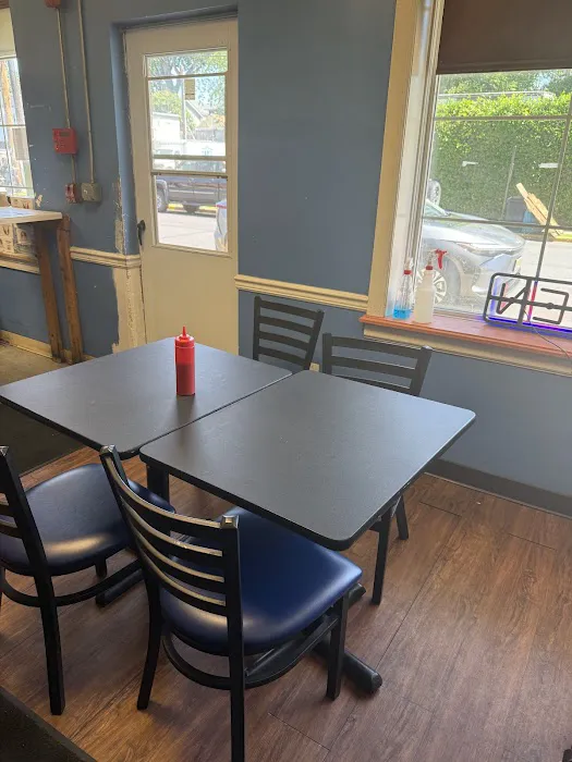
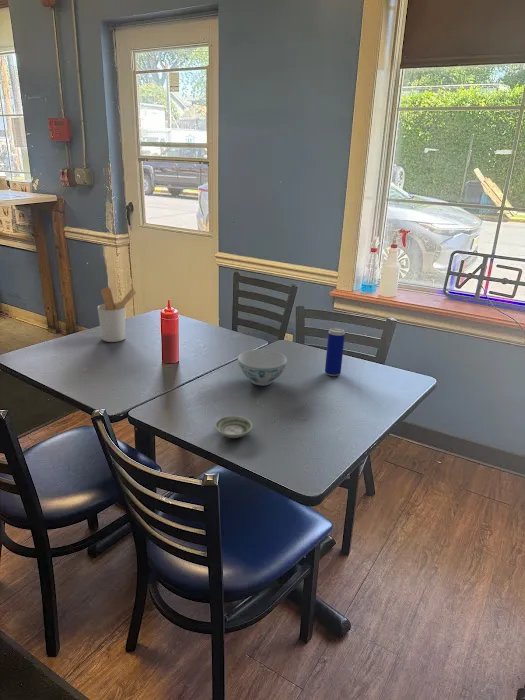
+ saucer (233, 428)
+ utensil holder (118, 313)
+ chinaware (262, 369)
+ beverage can (334, 352)
